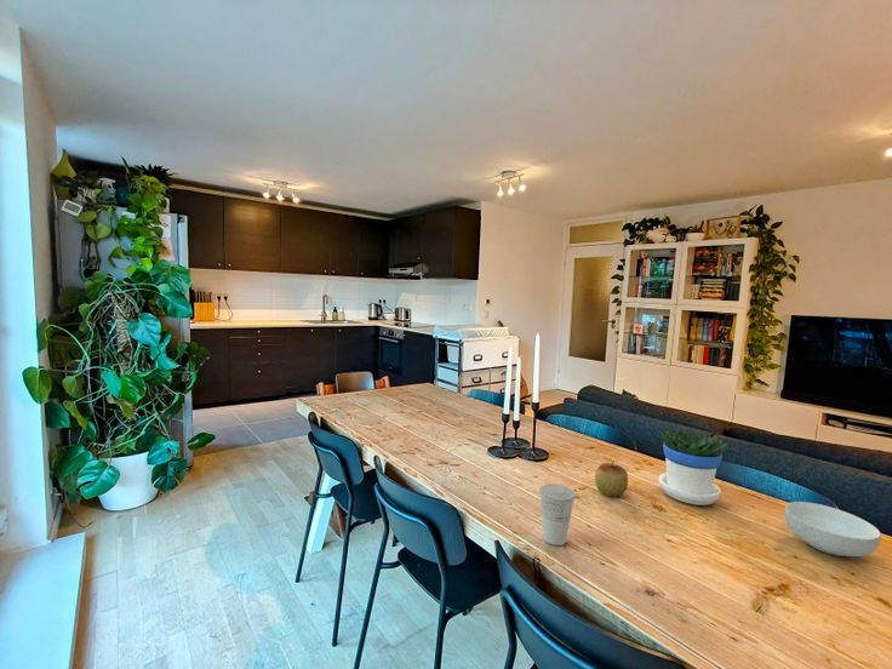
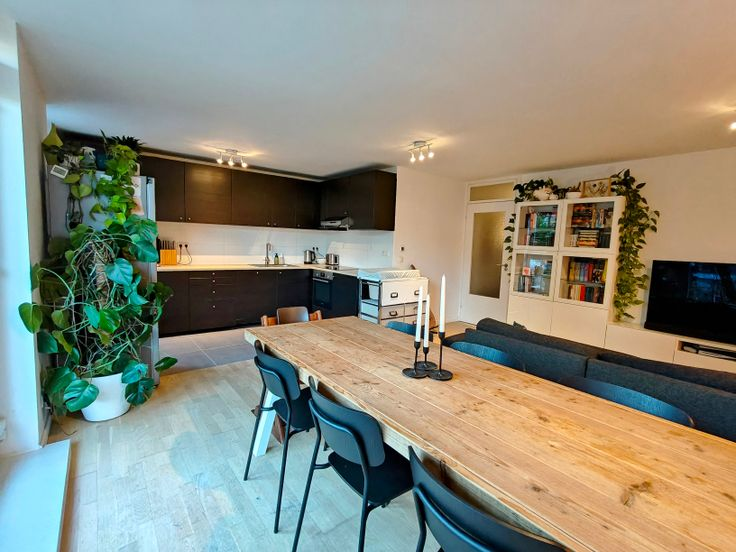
- flowerpot (690, 465)
- cereal bowl (828, 532)
- apple (611, 476)
- cup (555, 514)
